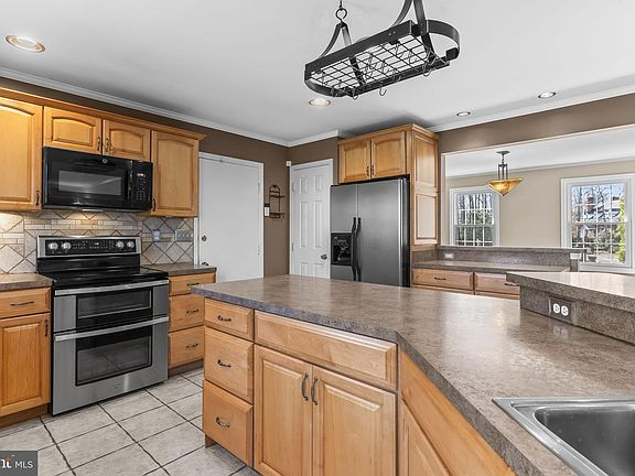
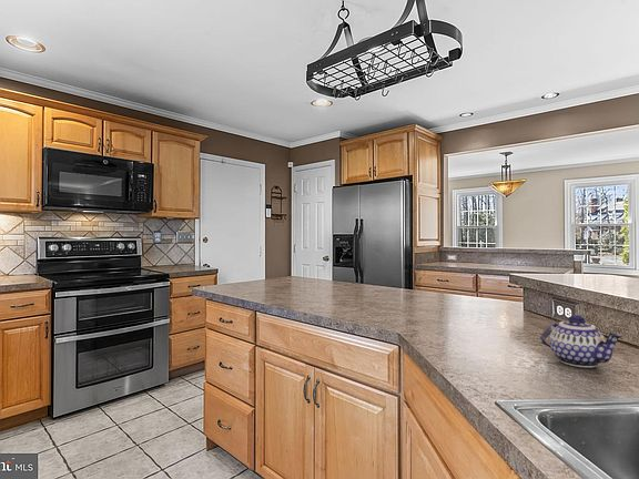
+ teapot (578, 338)
